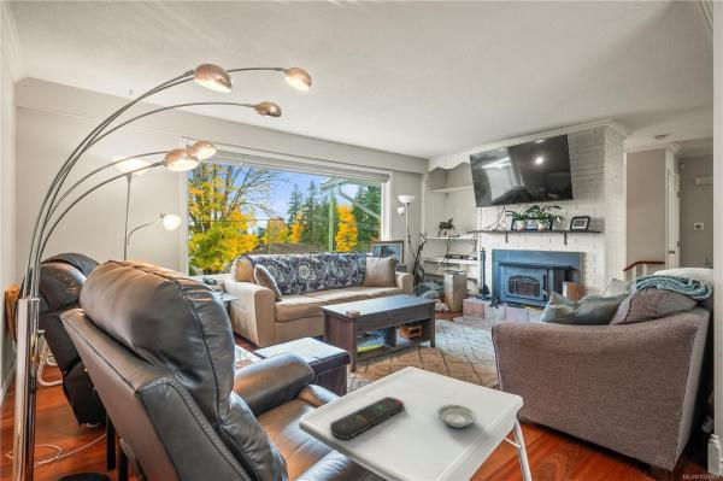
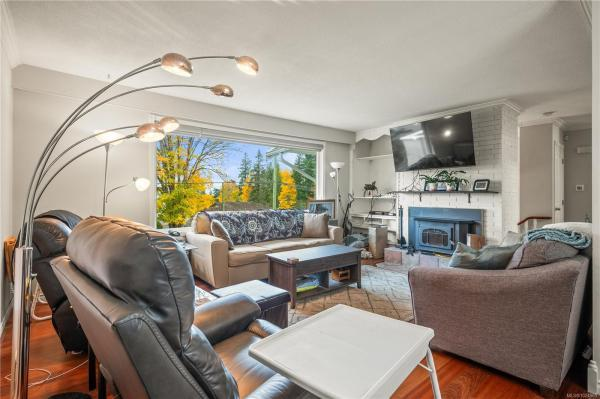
- saucer (455, 417)
- remote control (369, 415)
